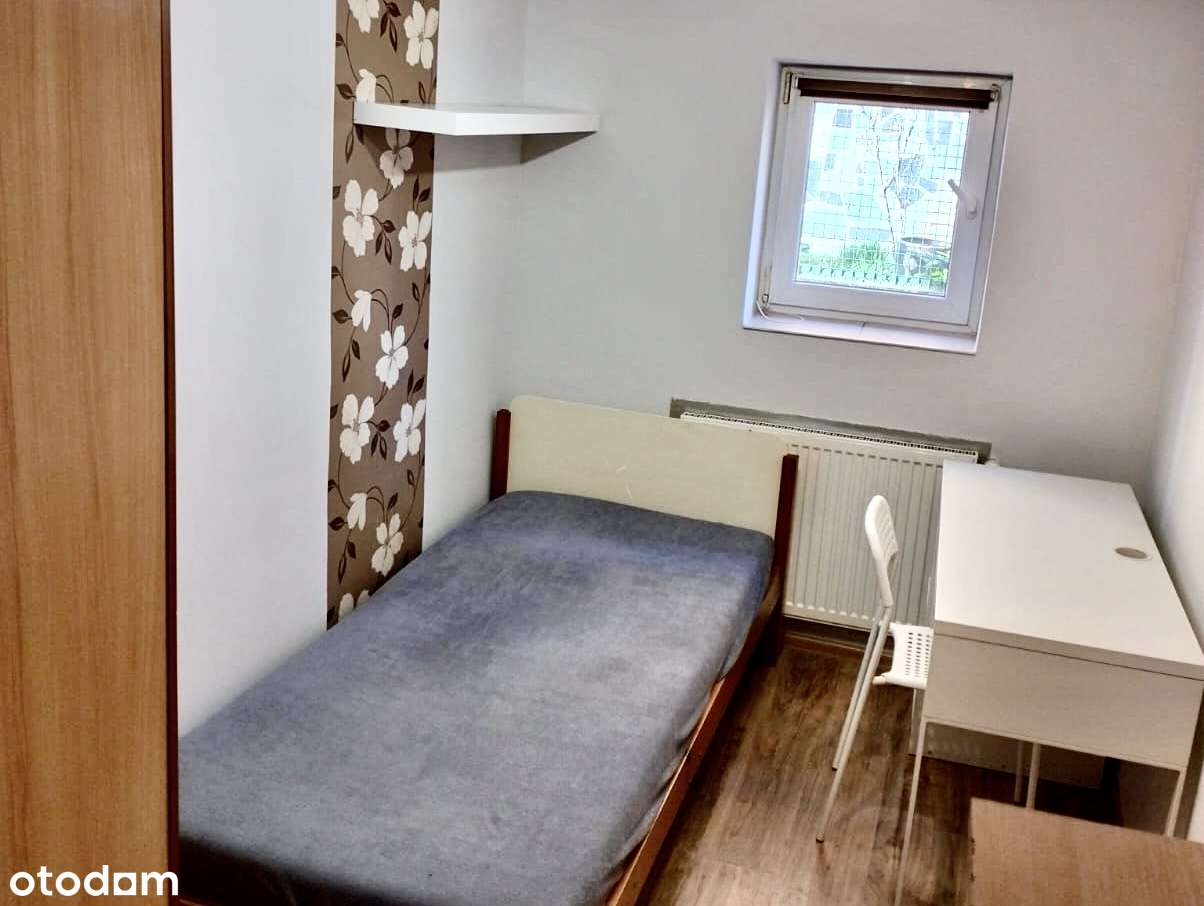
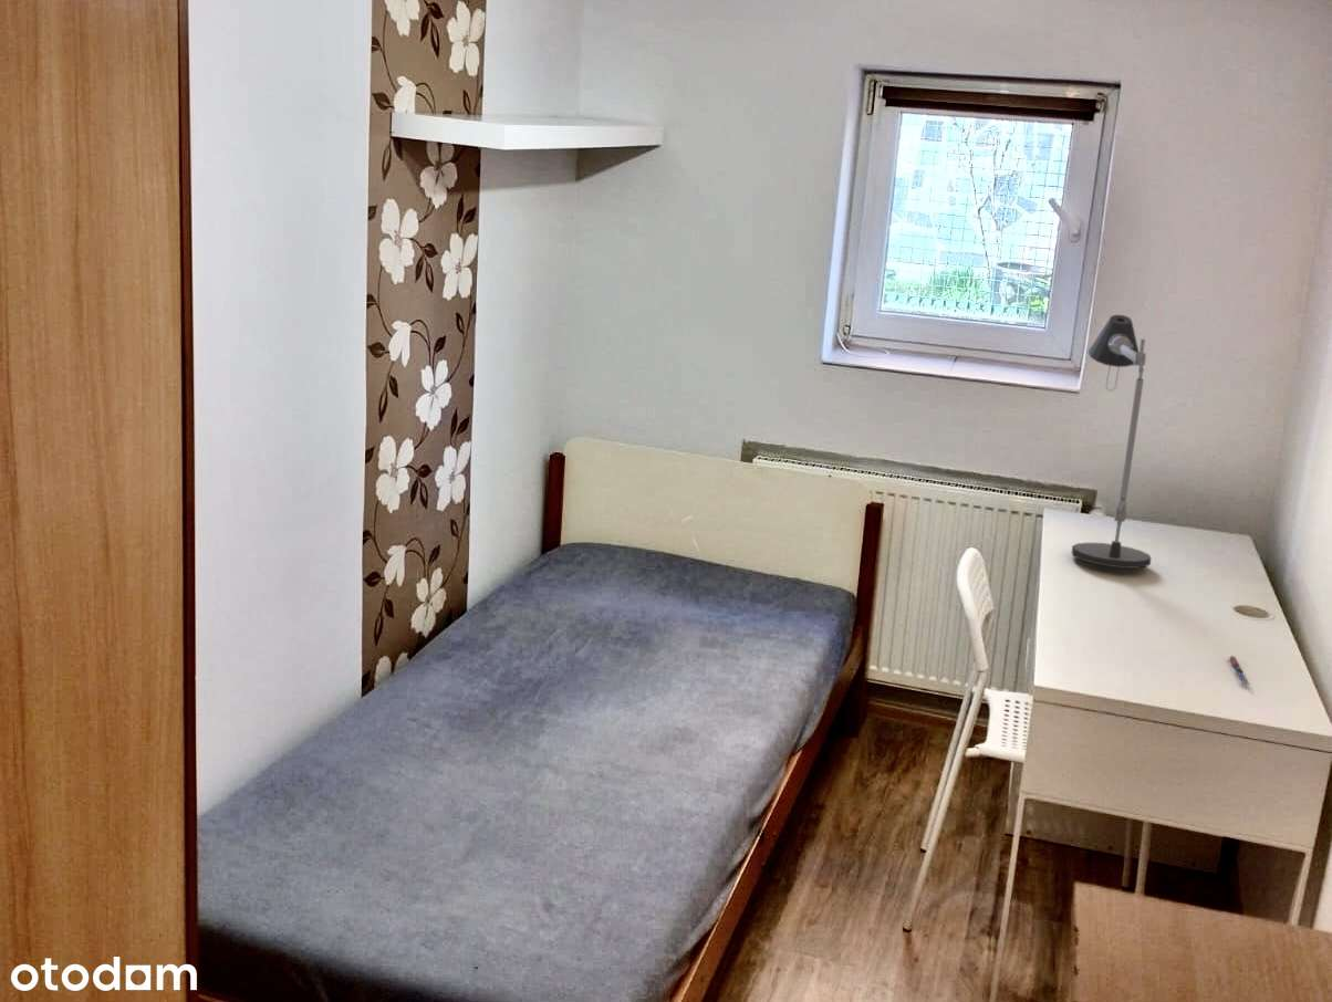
+ pen (1238, 669)
+ desk lamp (1128, 432)
